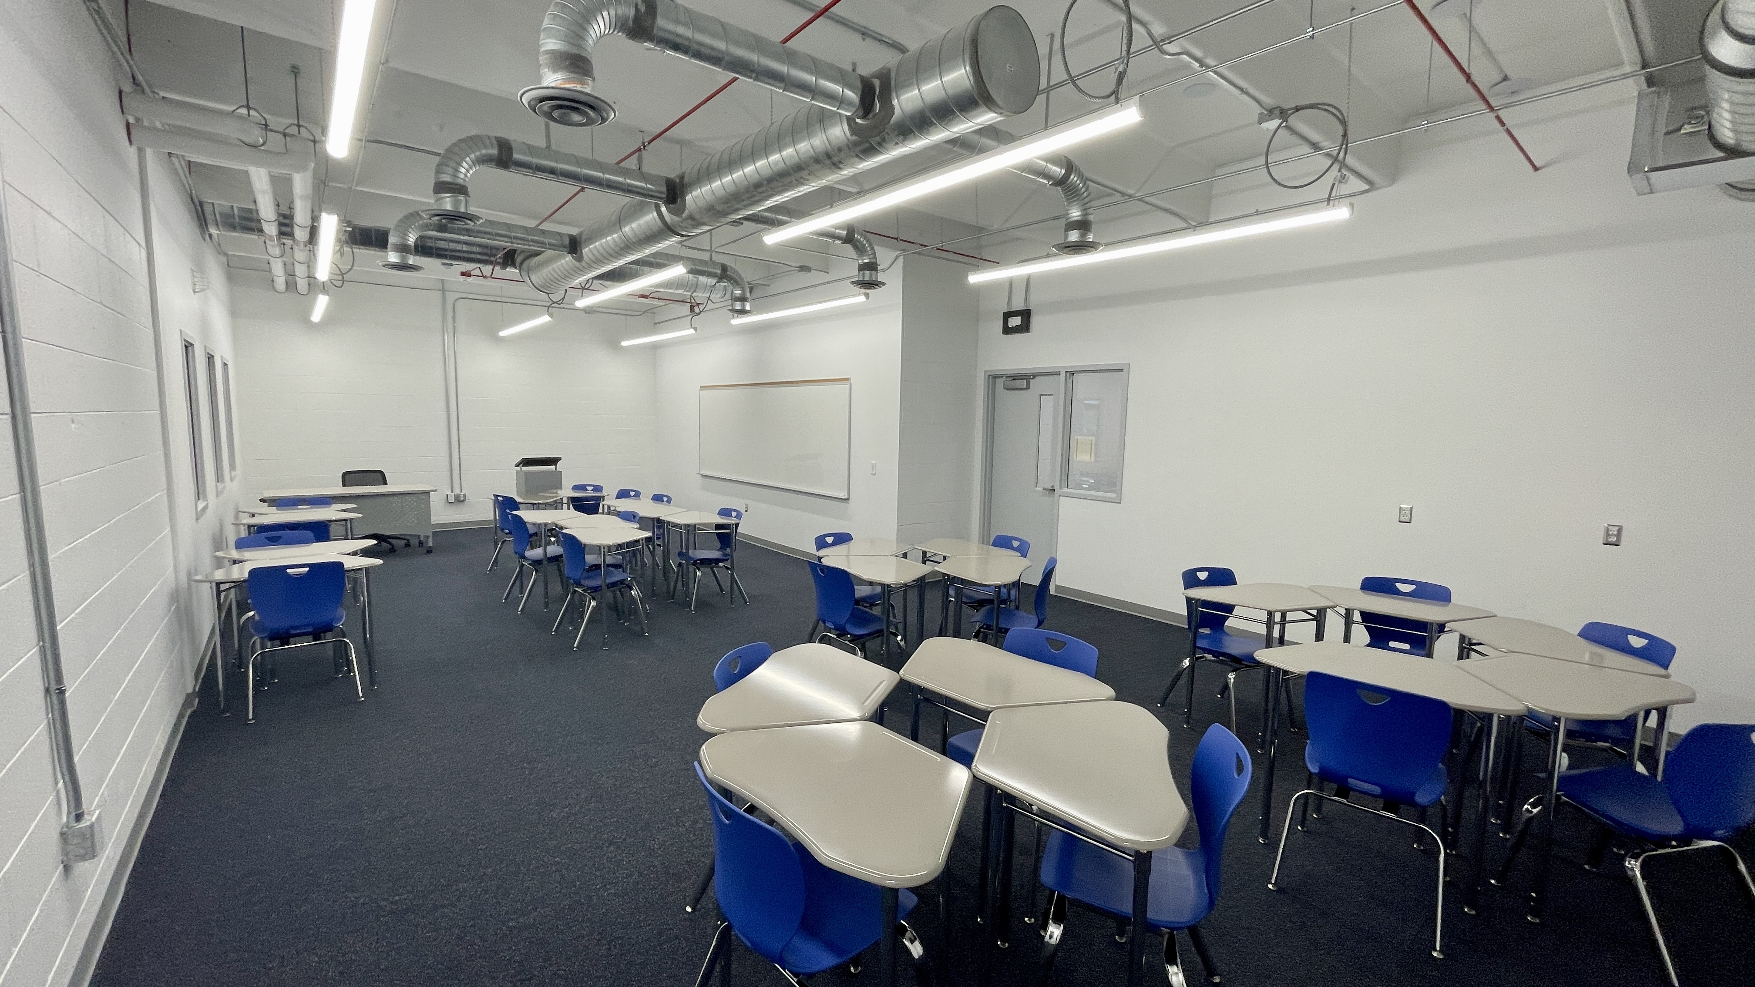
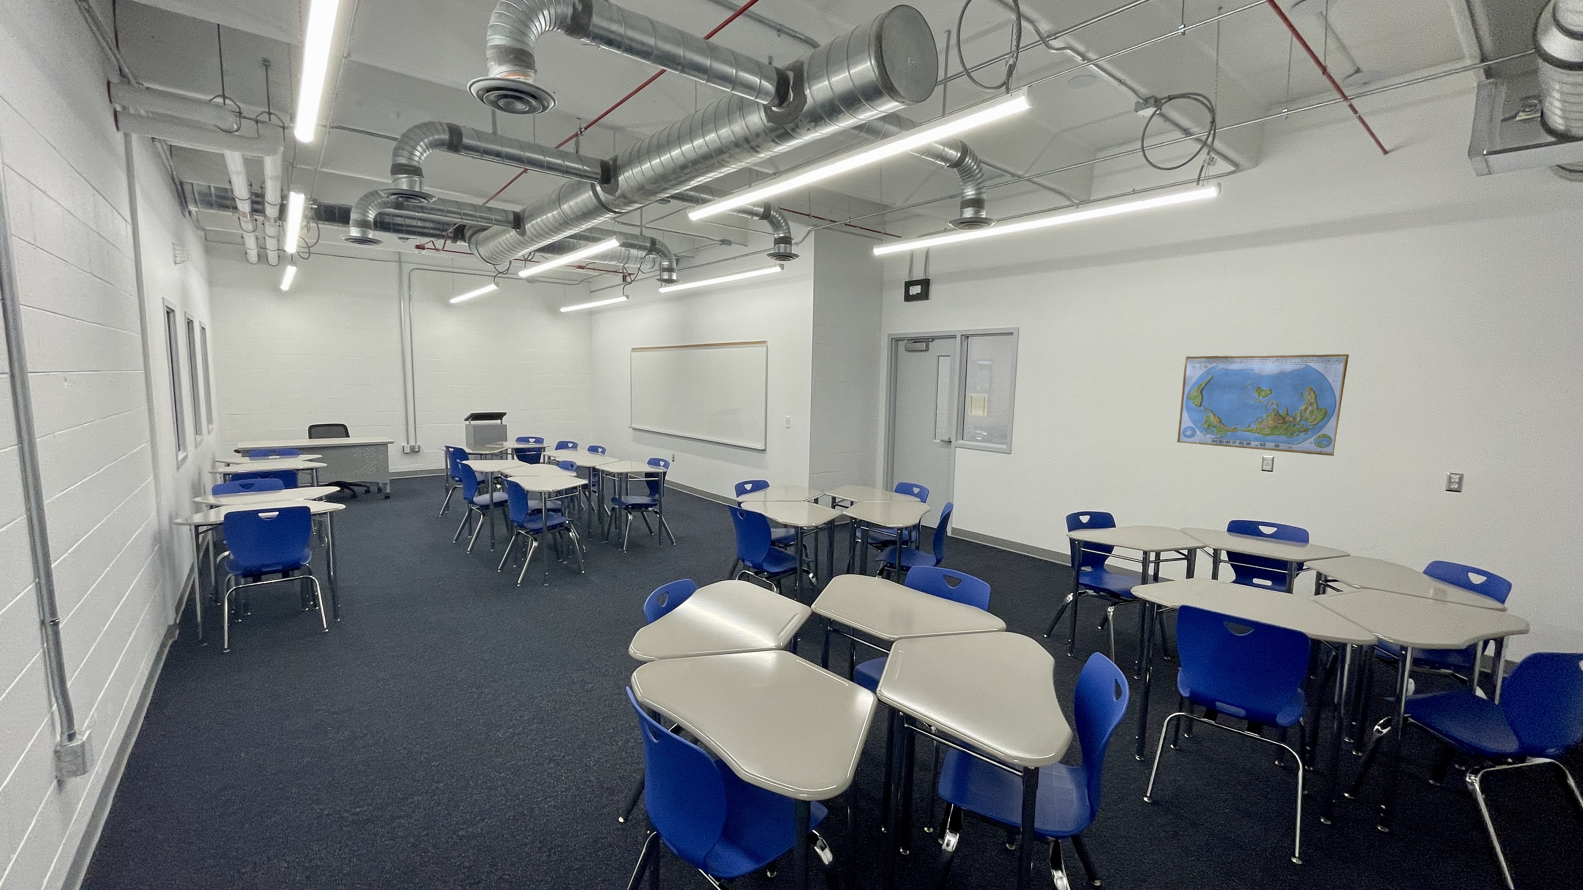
+ world map (1255, 402)
